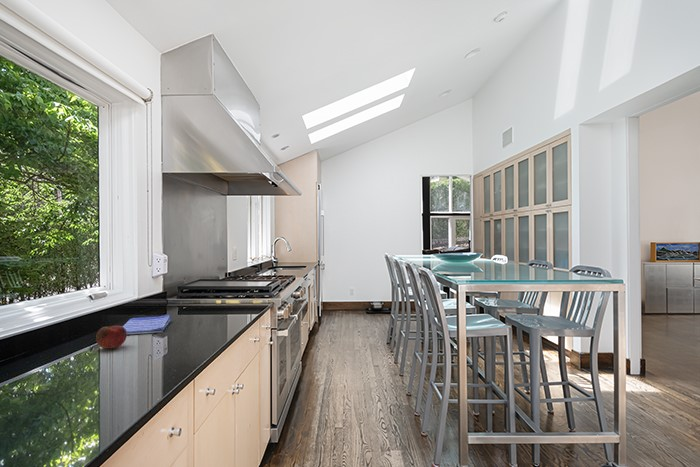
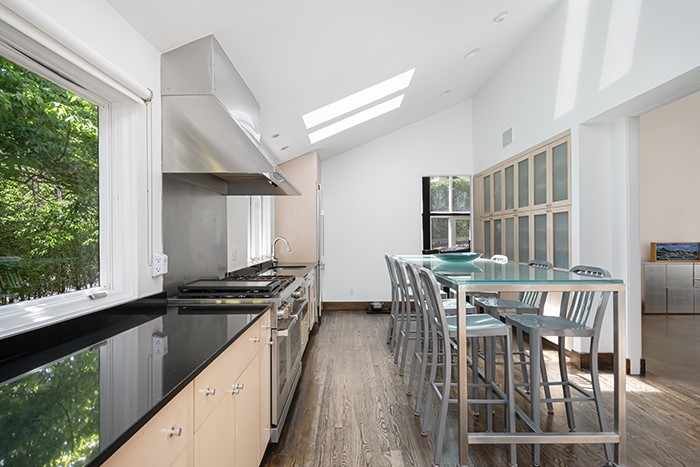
- fruit (111, 335)
- dish towel (145, 324)
